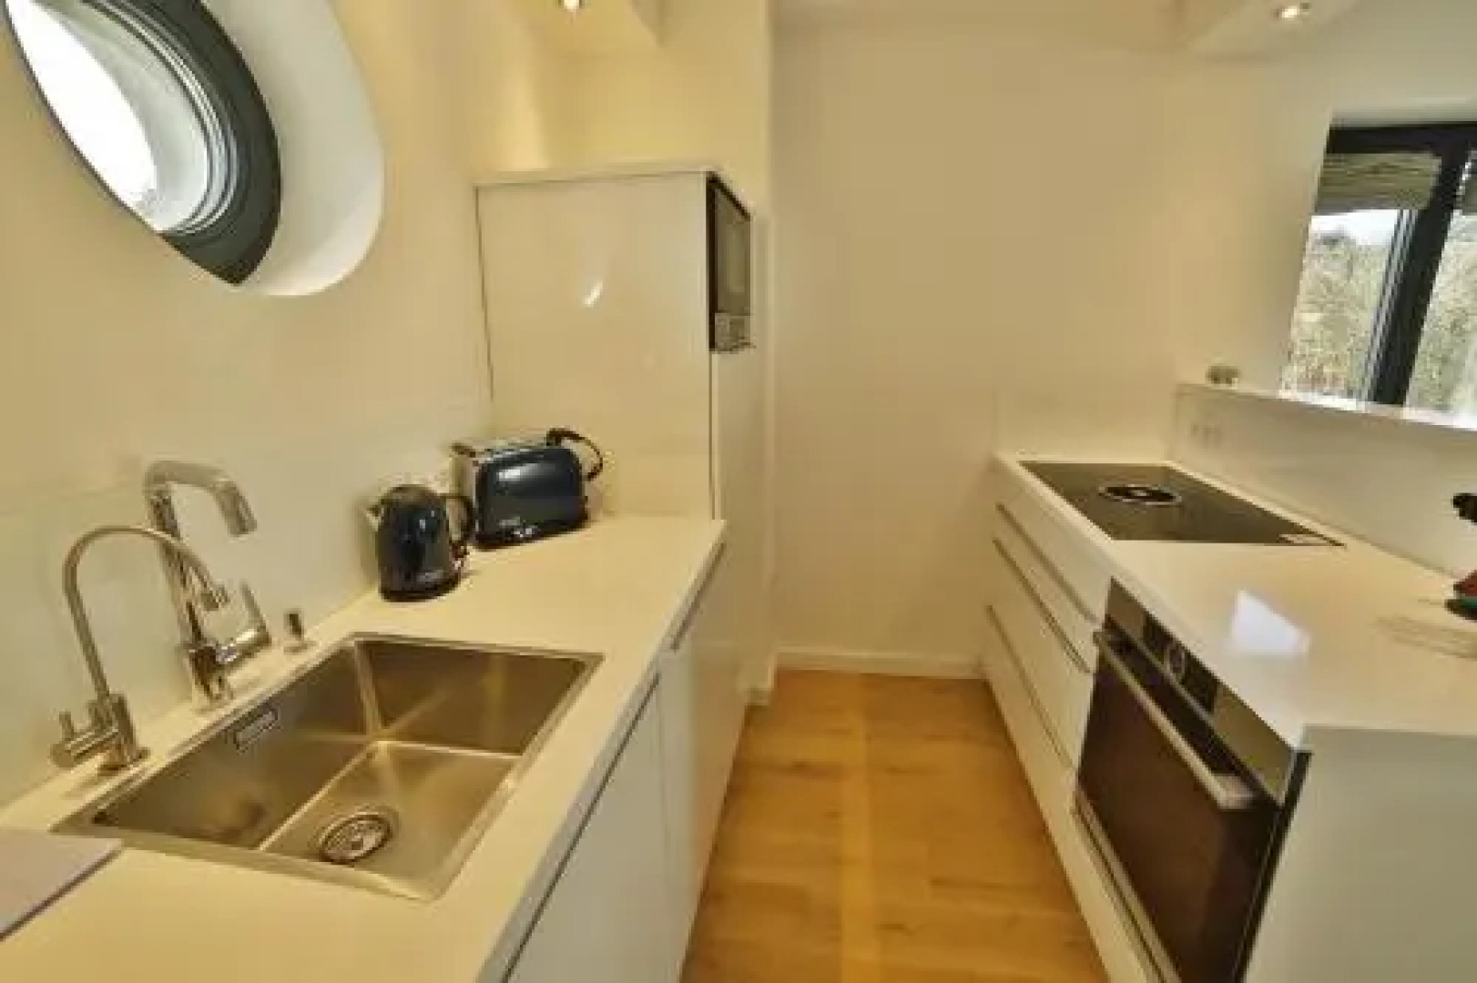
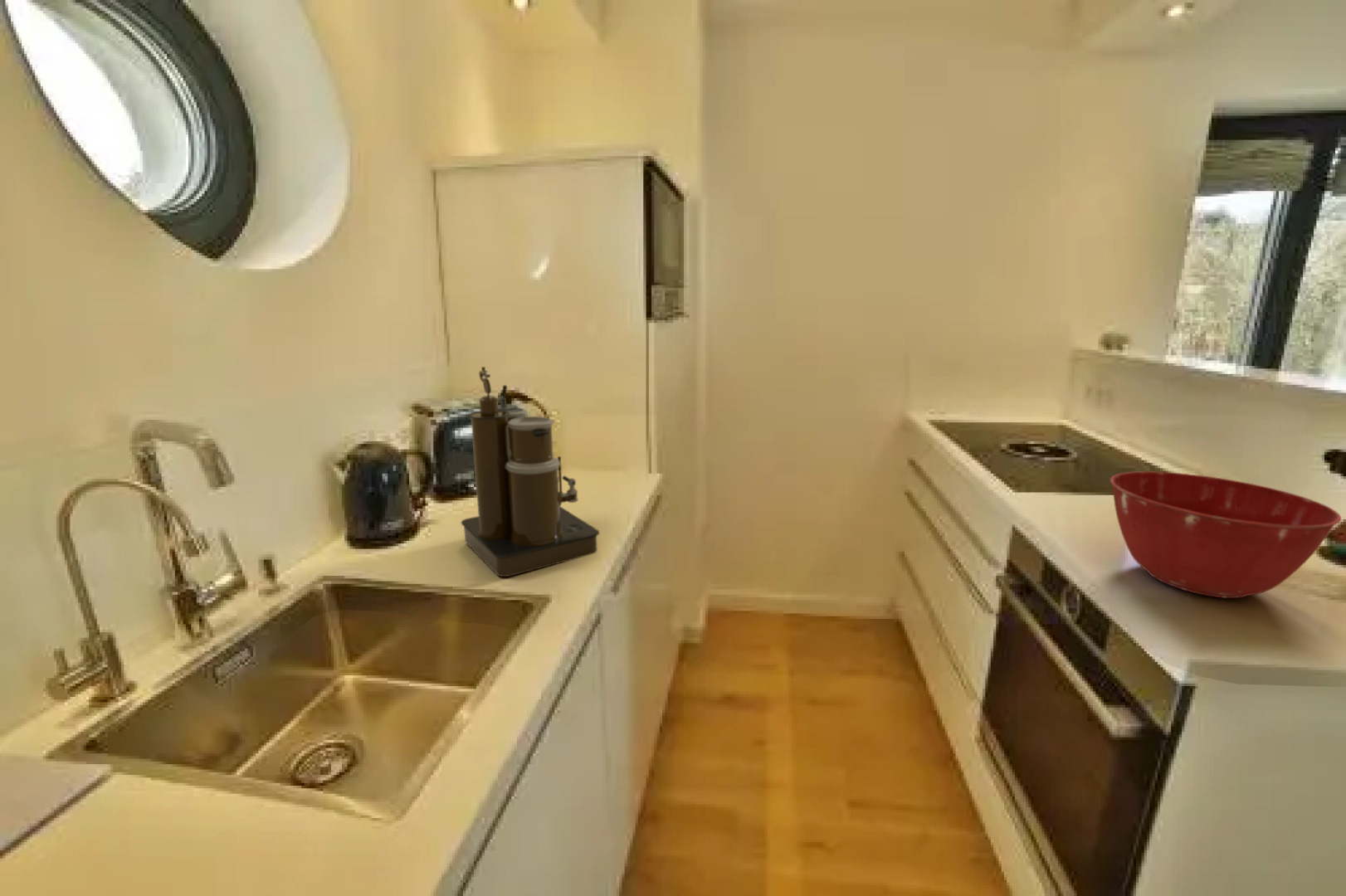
+ coffee maker (524, 459)
+ mixing bowl (1207, 538)
